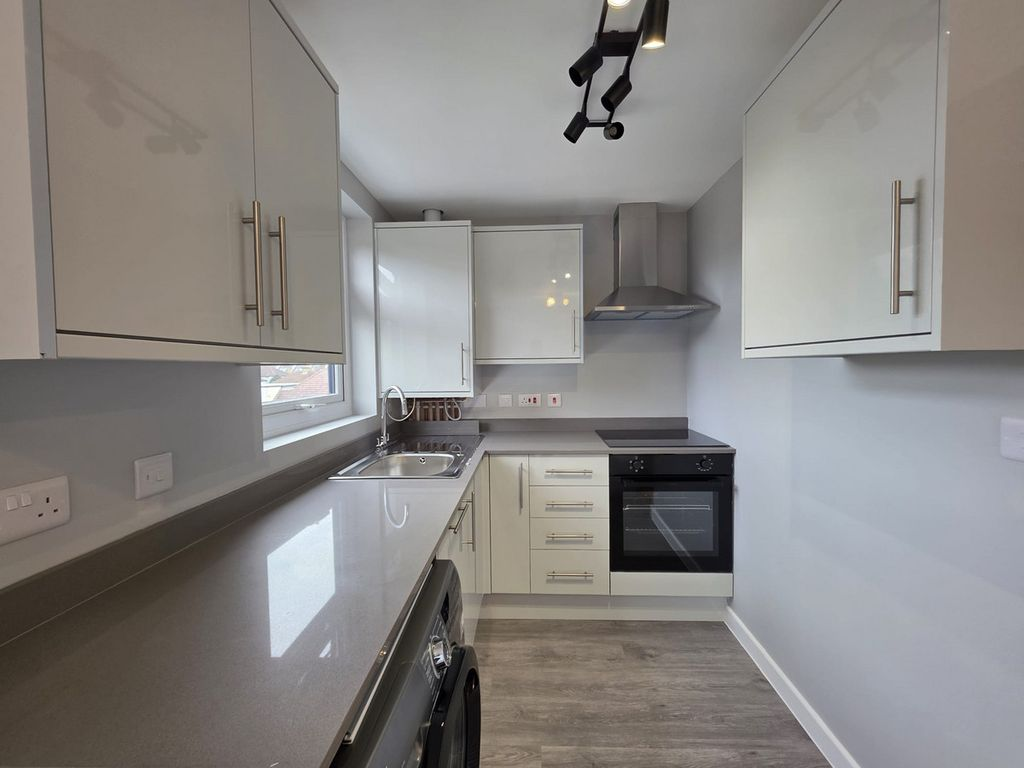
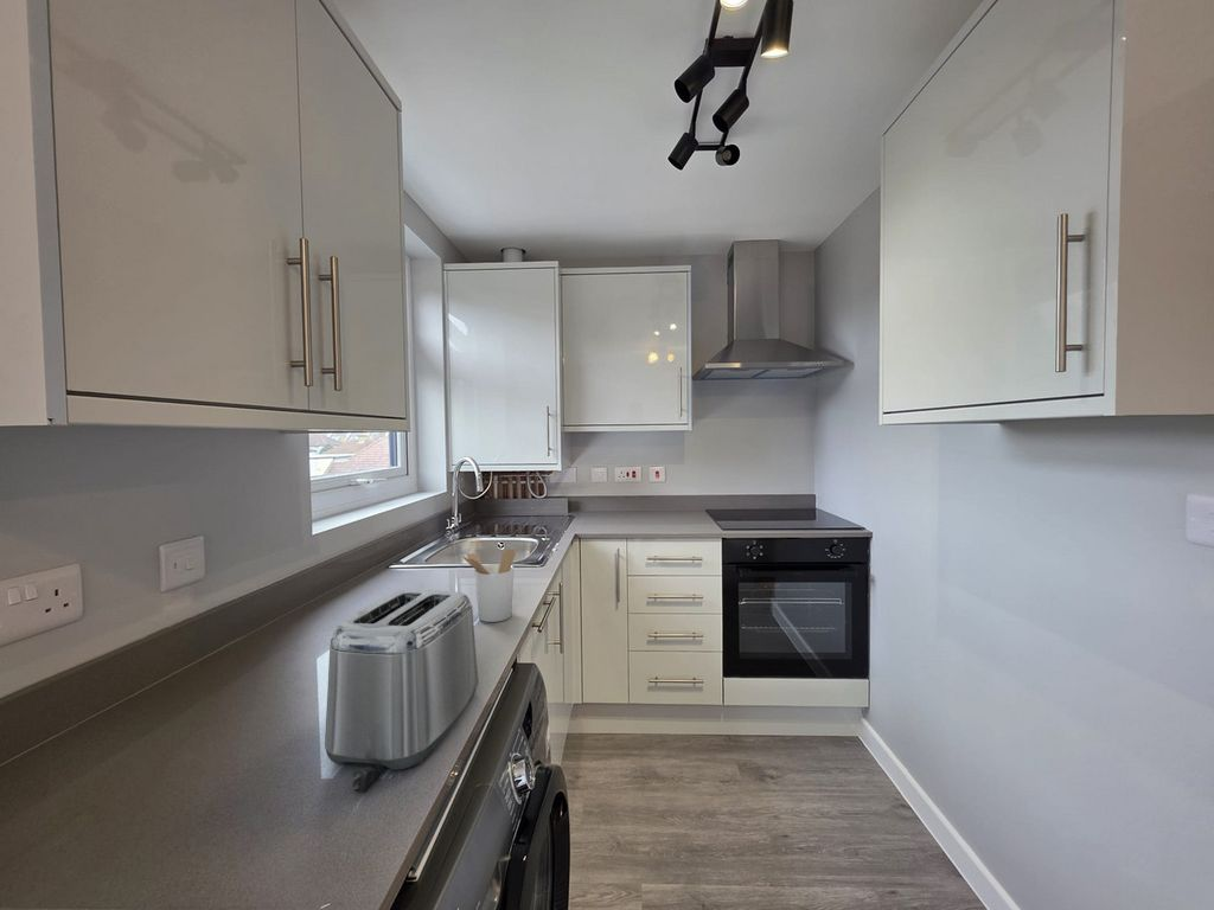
+ toaster (404, 667)
+ utensil holder (486, 583)
